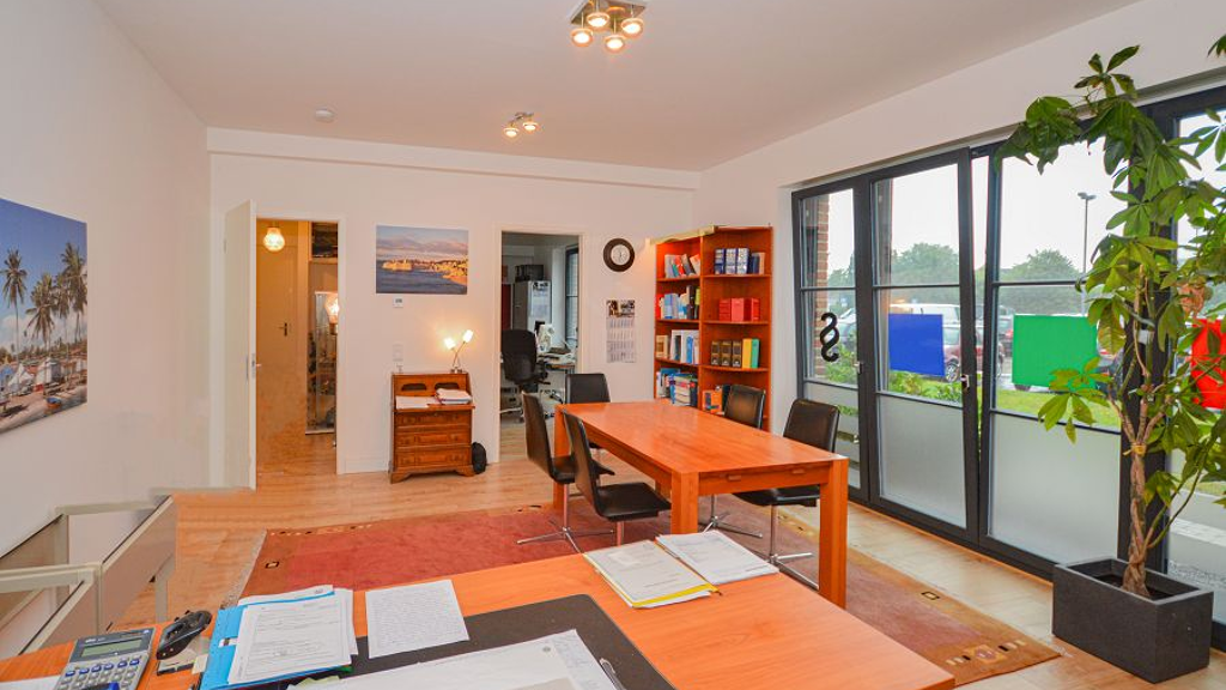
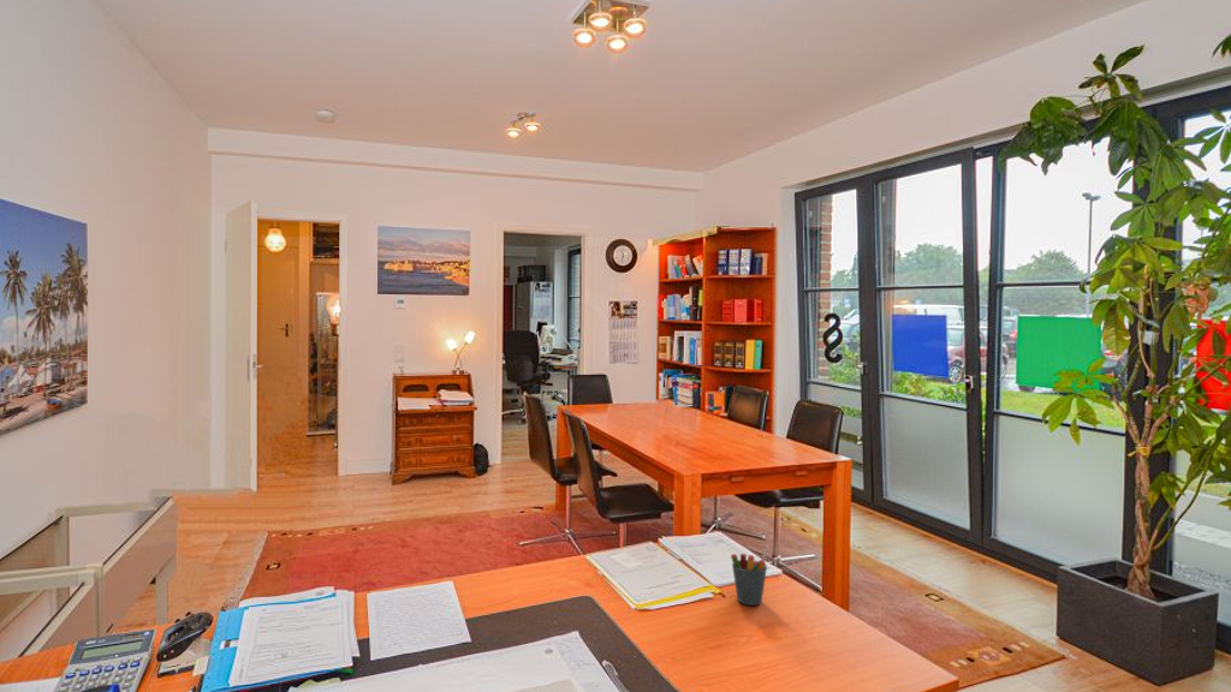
+ pen holder (749, 573)
